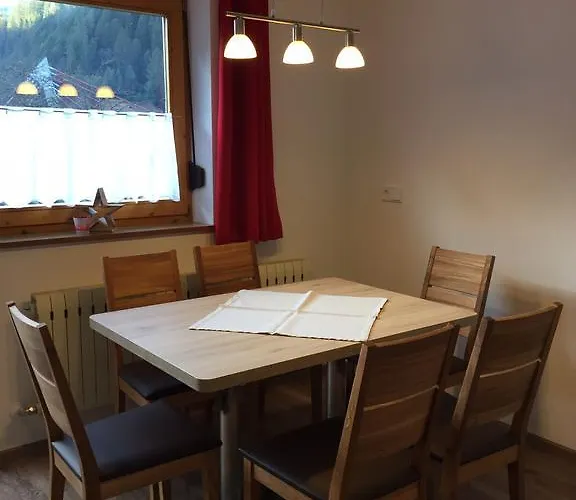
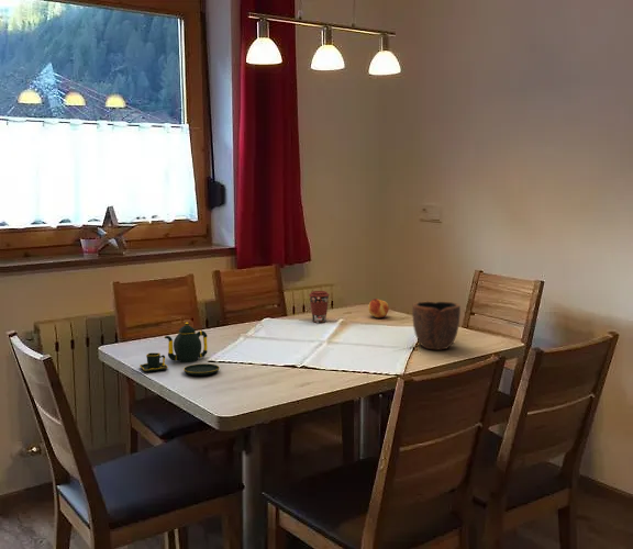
+ teapot (179, 348)
+ bowl (435, 325)
+ coffee cup (319, 306)
+ fruit (378, 307)
